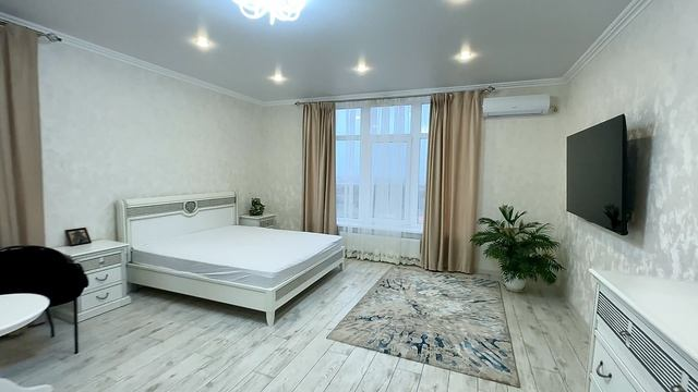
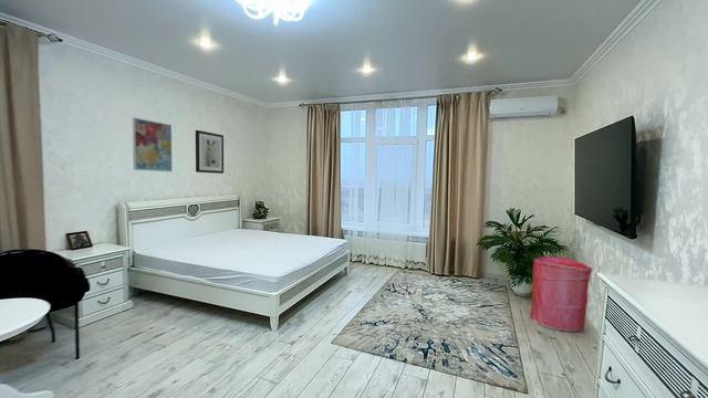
+ laundry hamper (559, 291)
+ wall art (210, 153)
+ wall art (153, 146)
